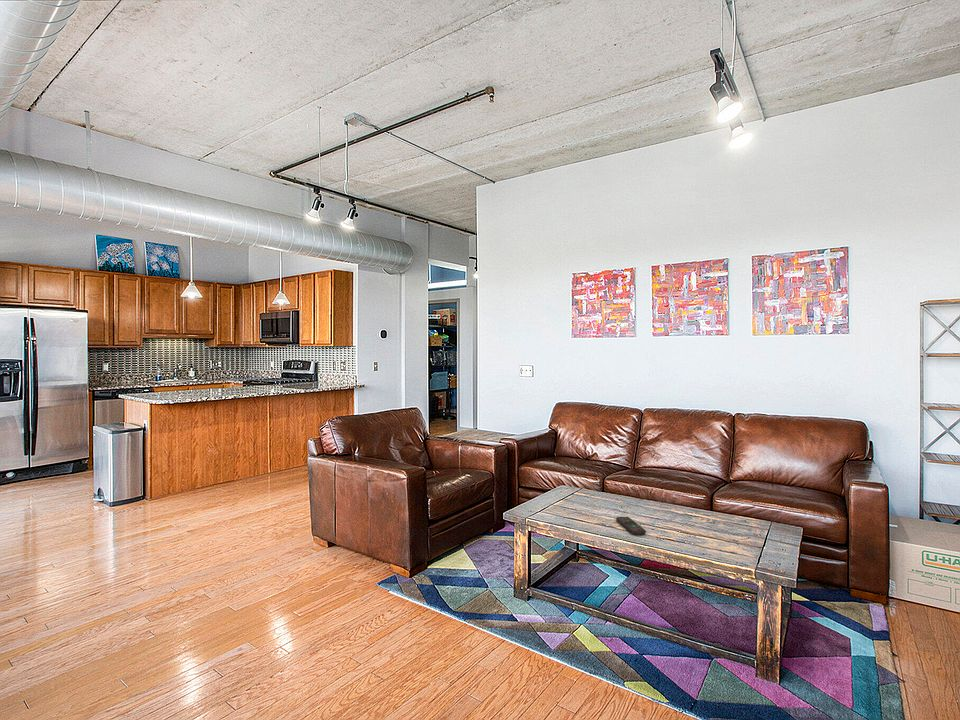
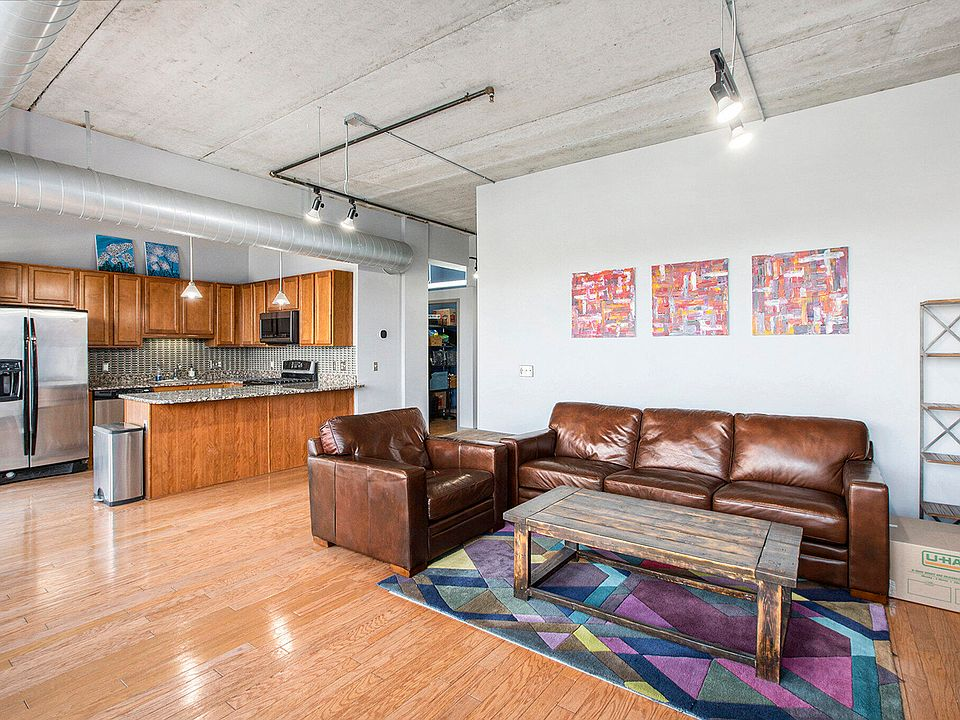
- remote control (630, 525)
